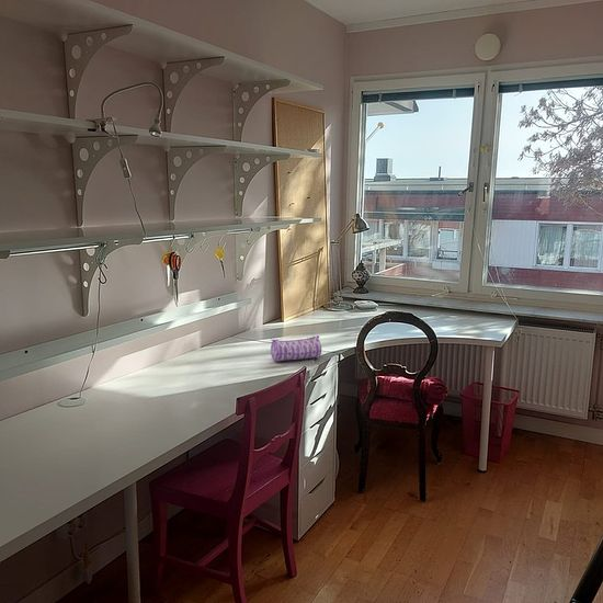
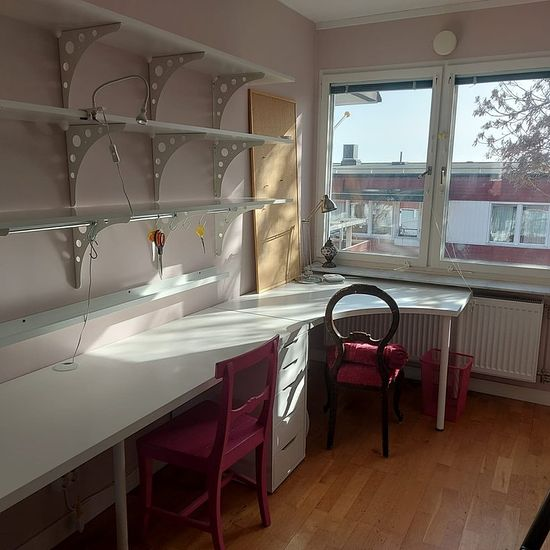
- pencil case (296, 348)
